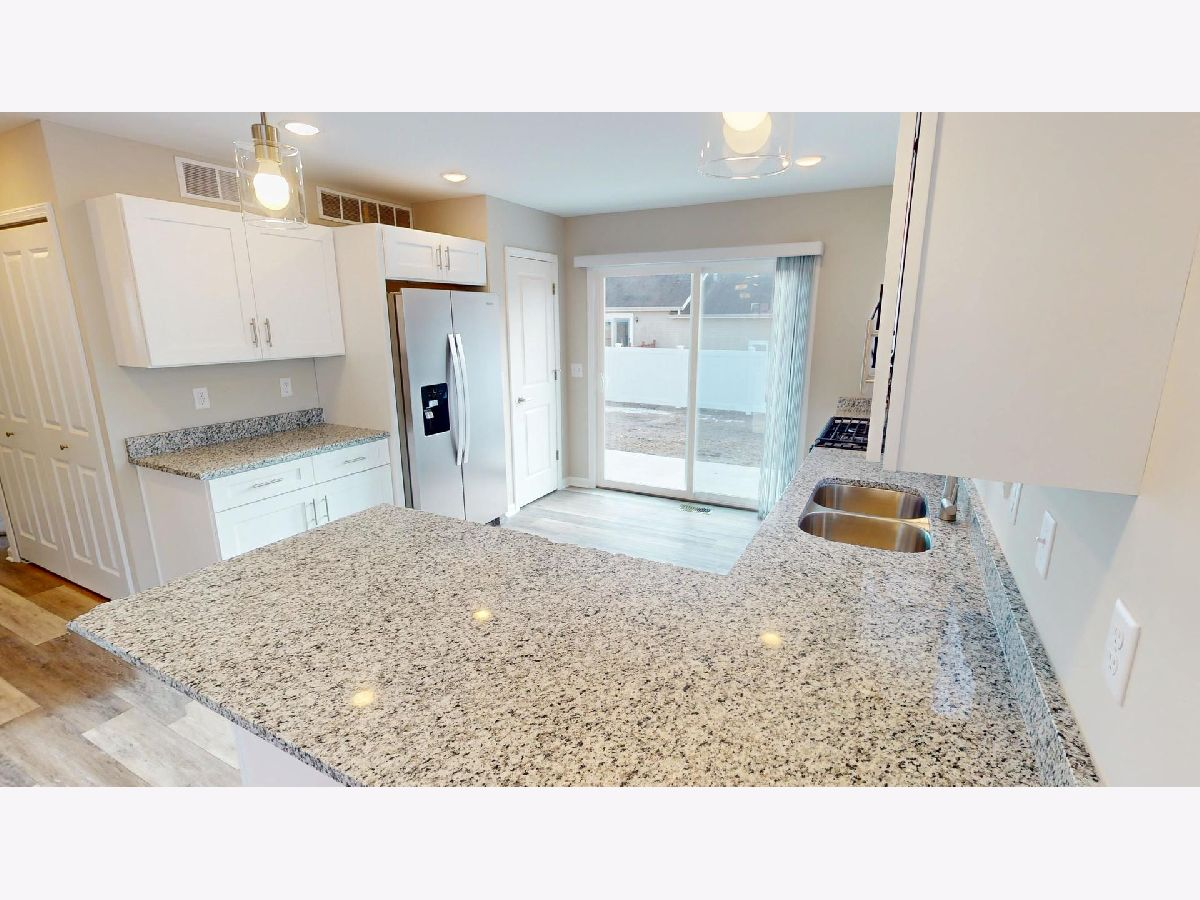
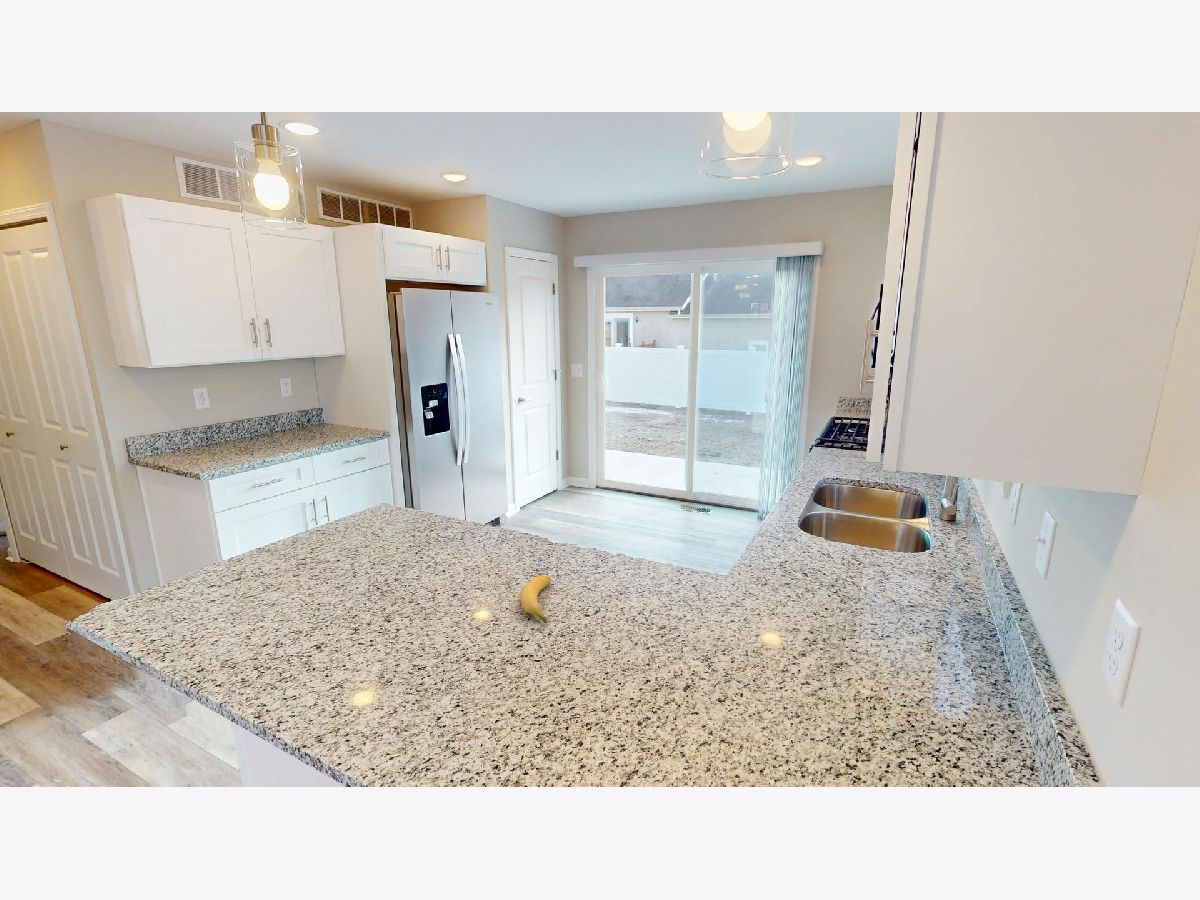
+ banana (538, 592)
